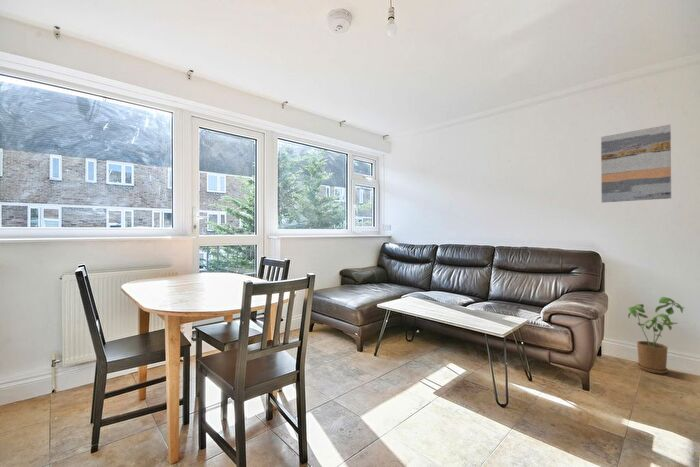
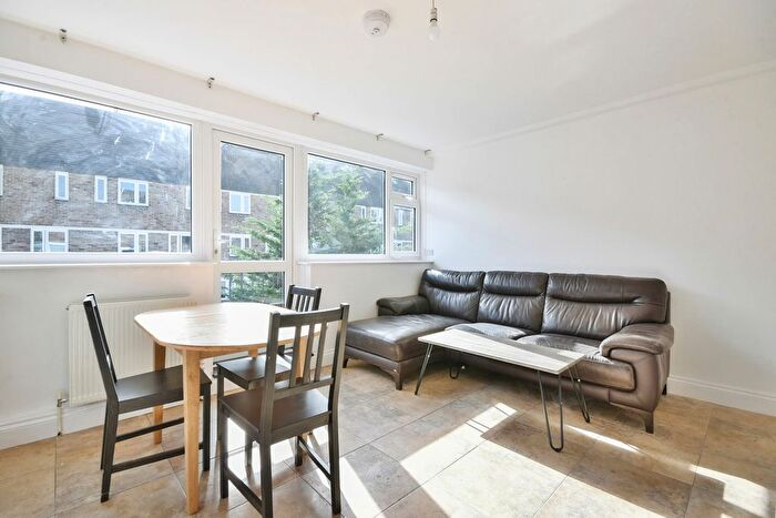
- house plant (654, 333)
- wall art (634, 165)
